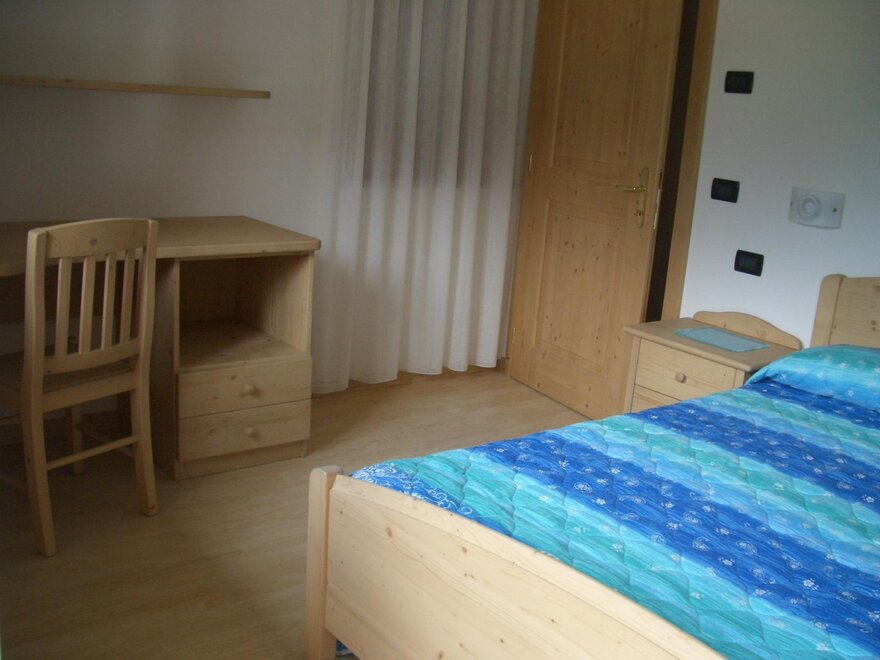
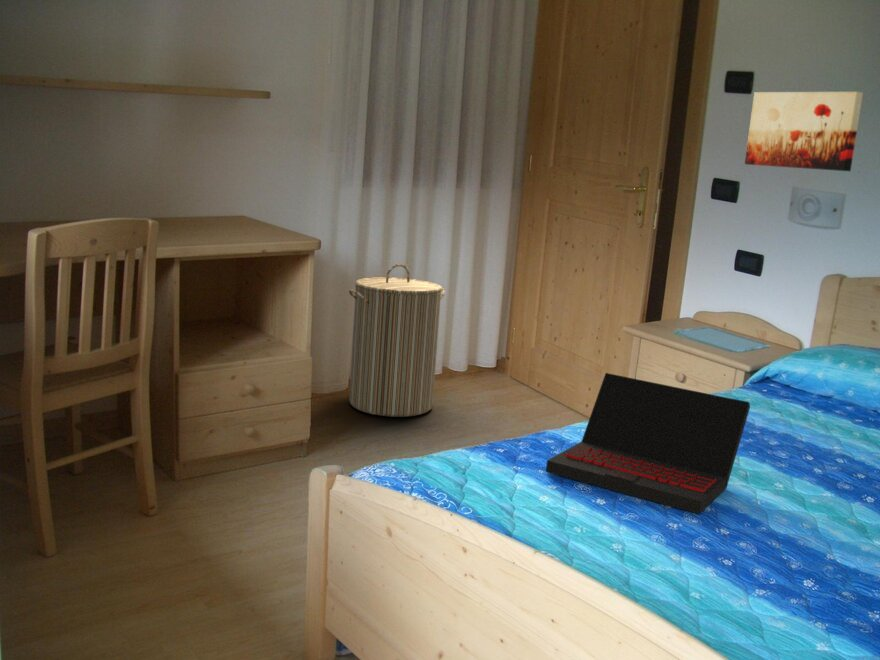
+ laundry hamper (395, 335)
+ wall art (800, 130)
+ laptop (649, 435)
